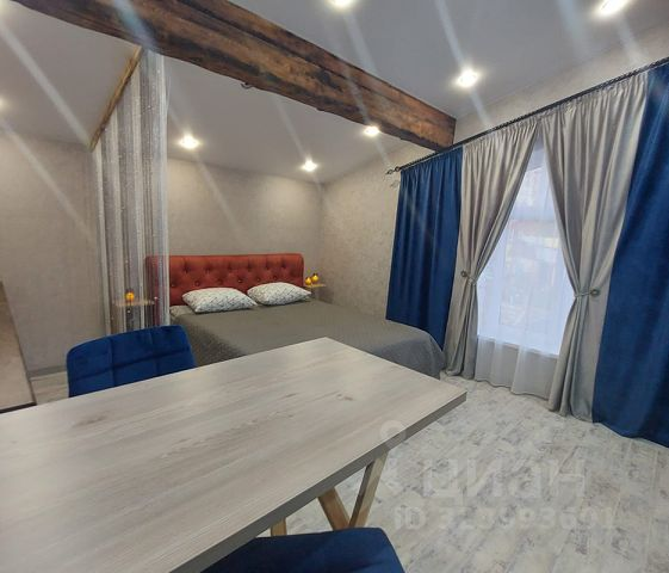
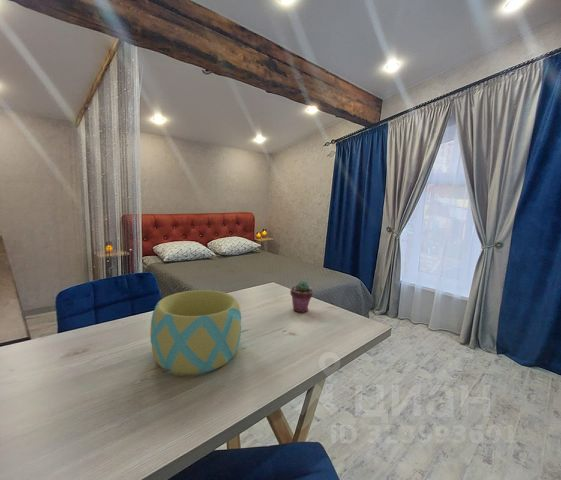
+ potted succulent (301, 295)
+ bowl (197, 327)
